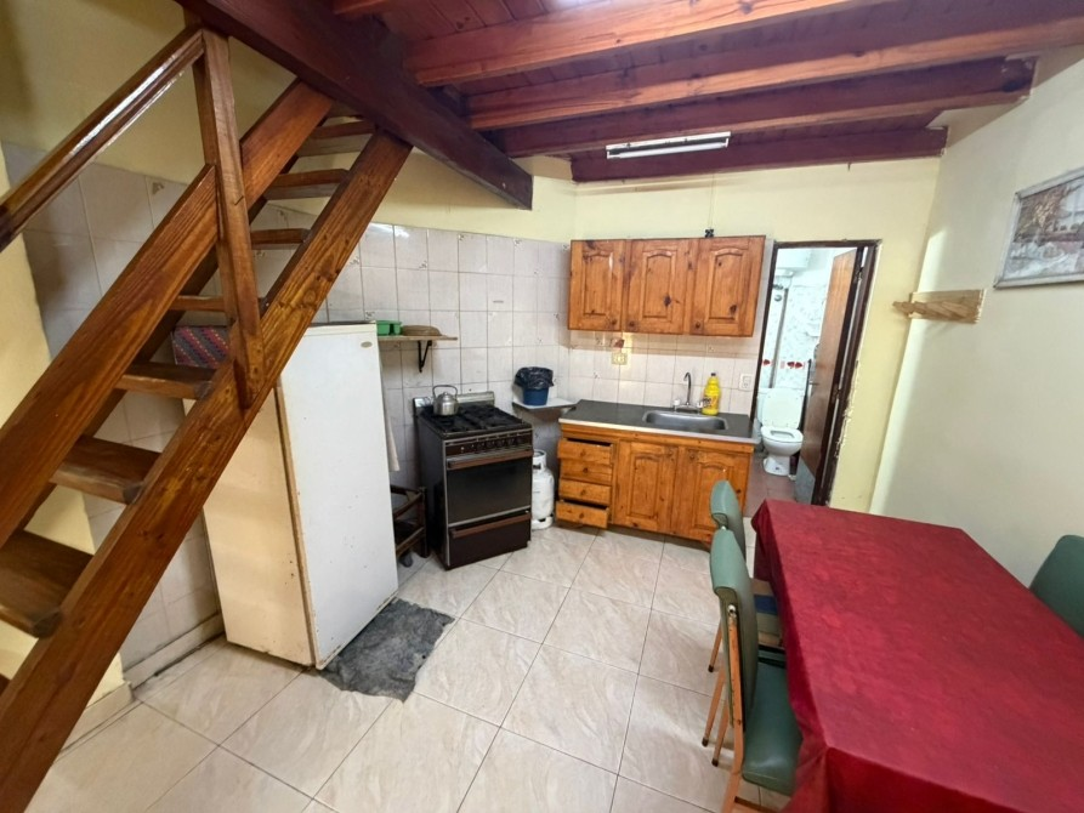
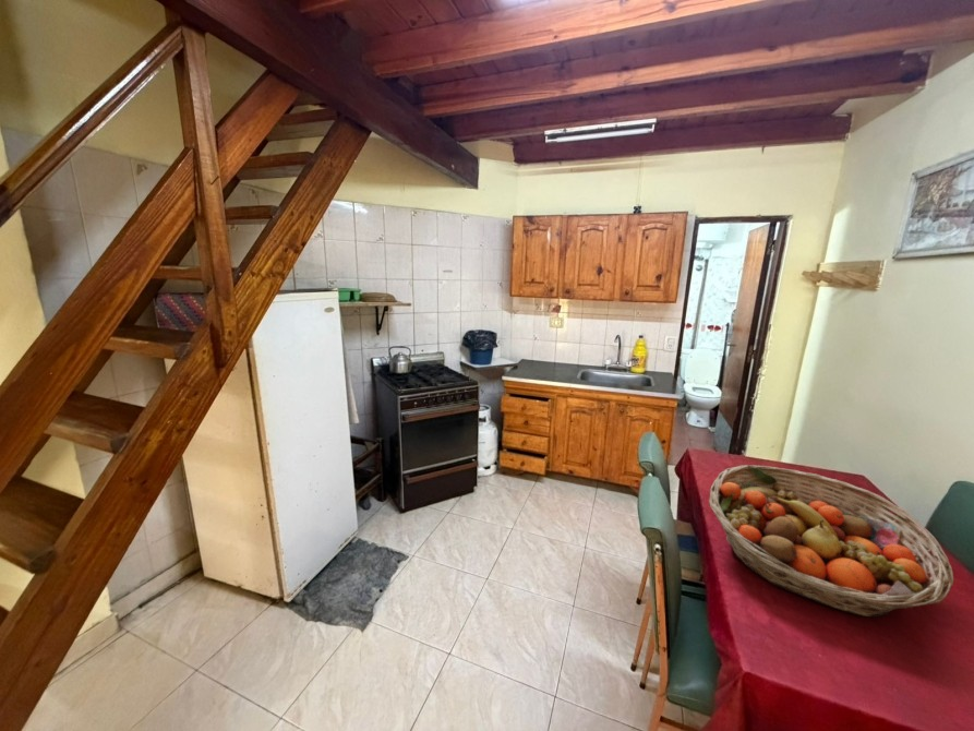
+ fruit basket (809, 532)
